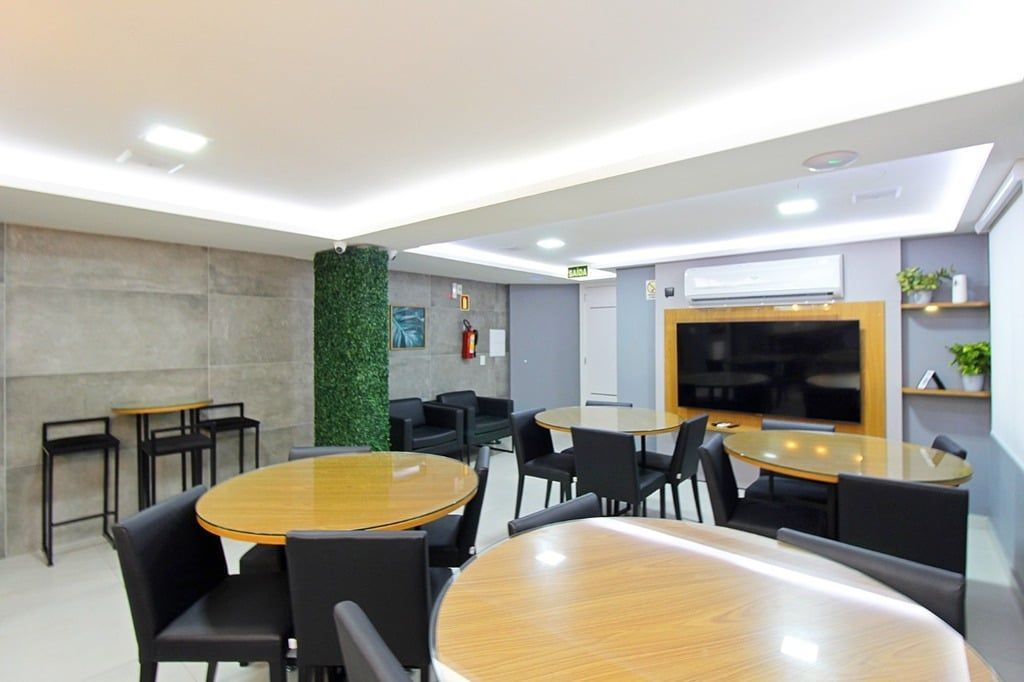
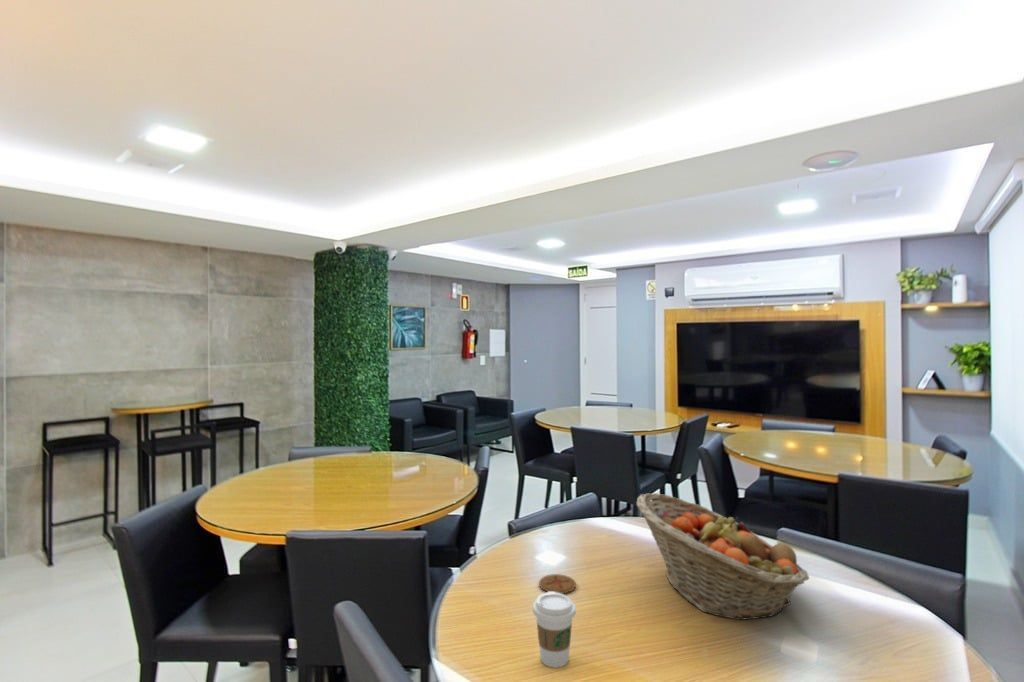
+ coffee cup (554, 629)
+ fruit basket (714, 546)
+ coaster (557, 583)
